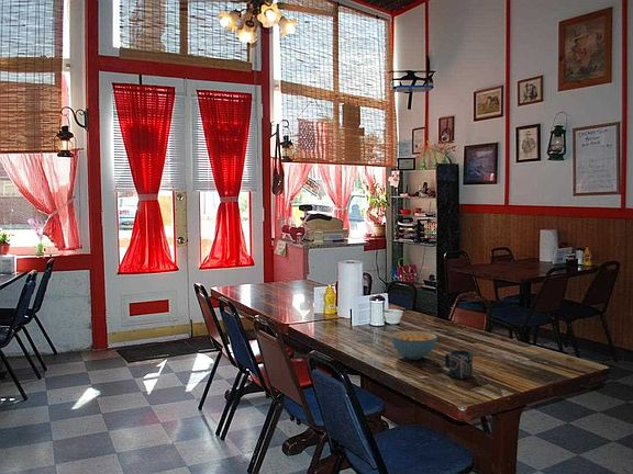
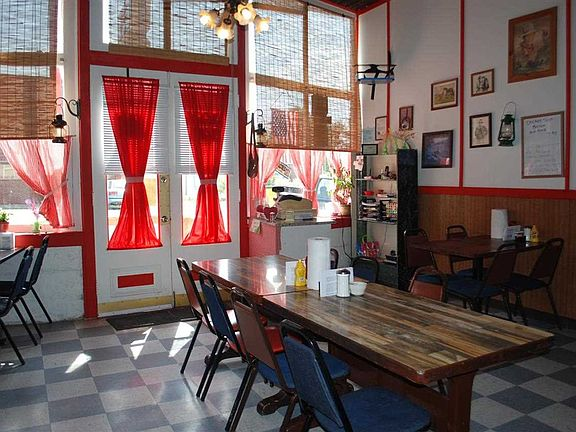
- cup (457, 363)
- cereal bowl (413, 347)
